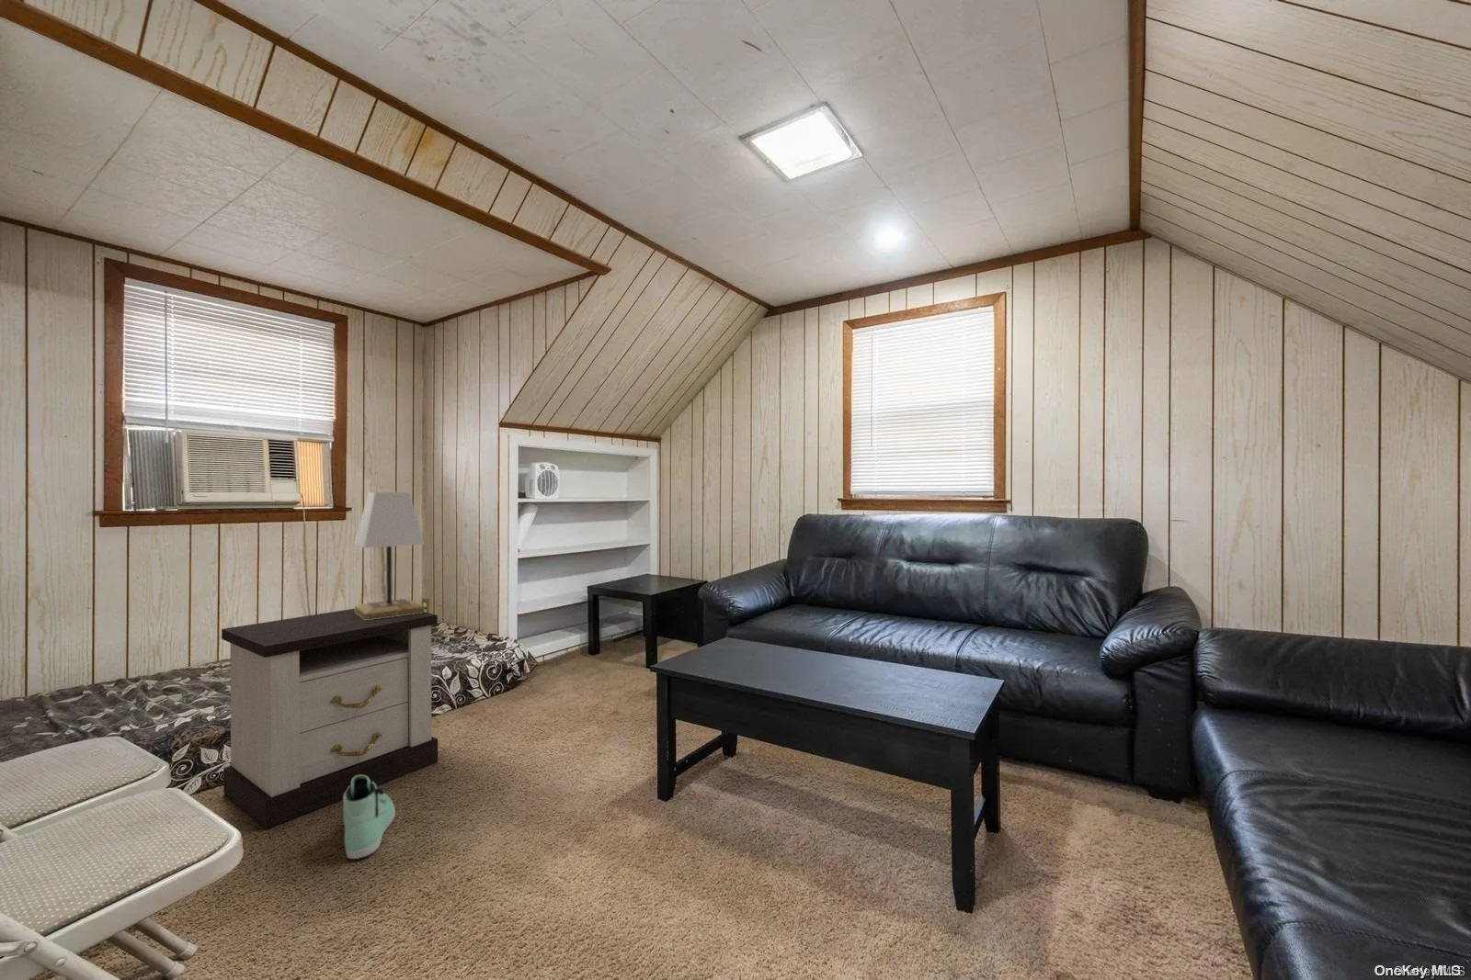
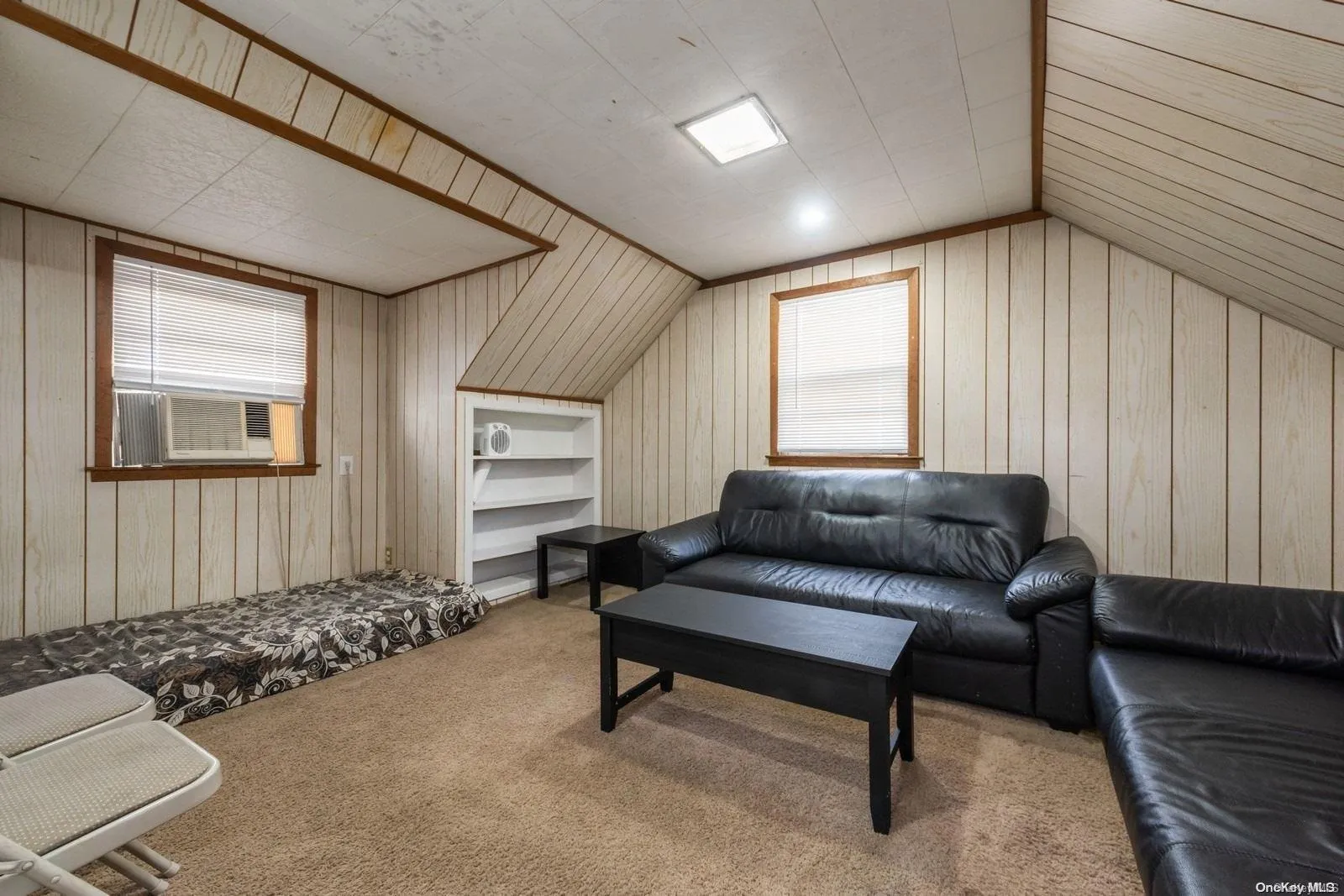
- lamp (389, 551)
- sneaker (368, 800)
- nightstand (336, 699)
